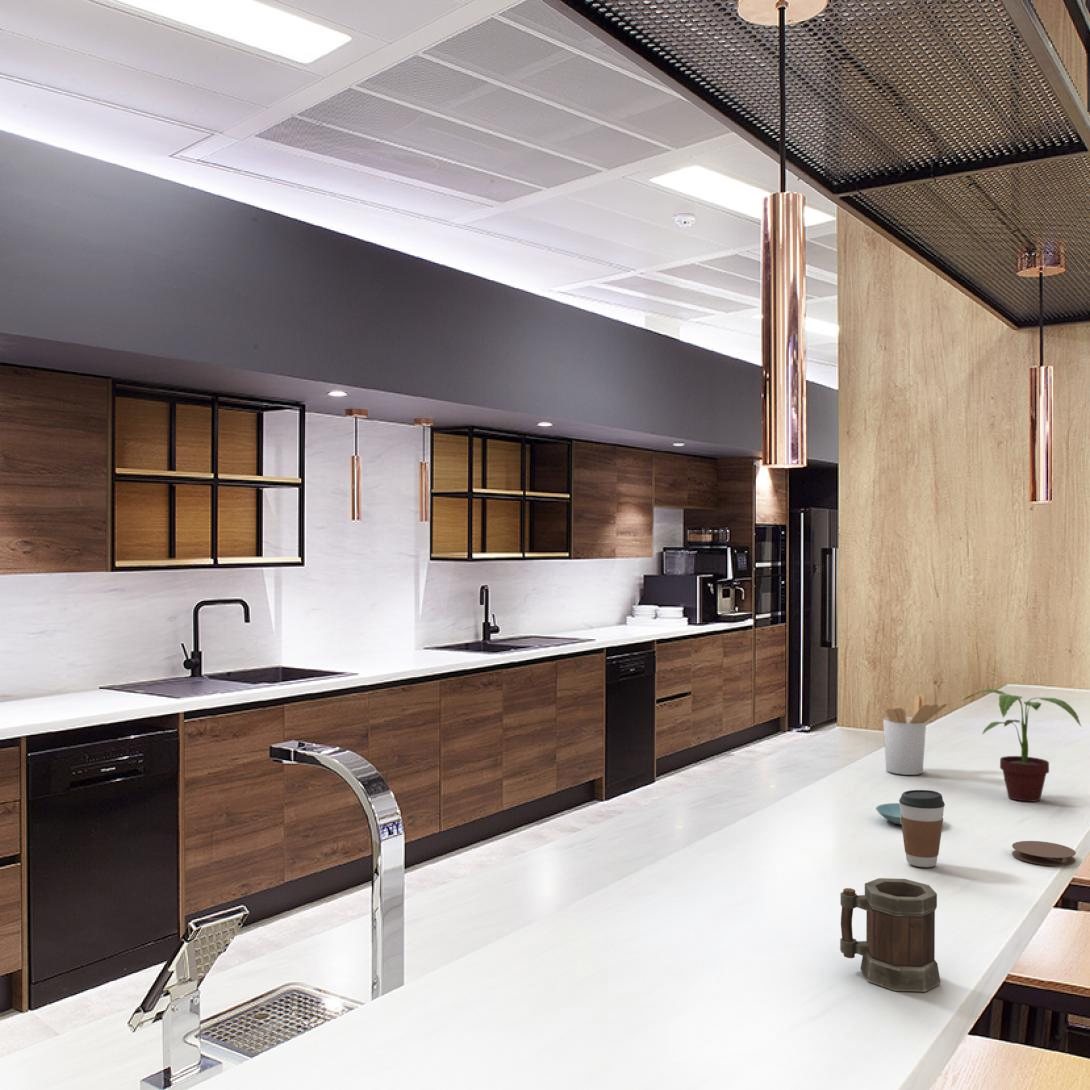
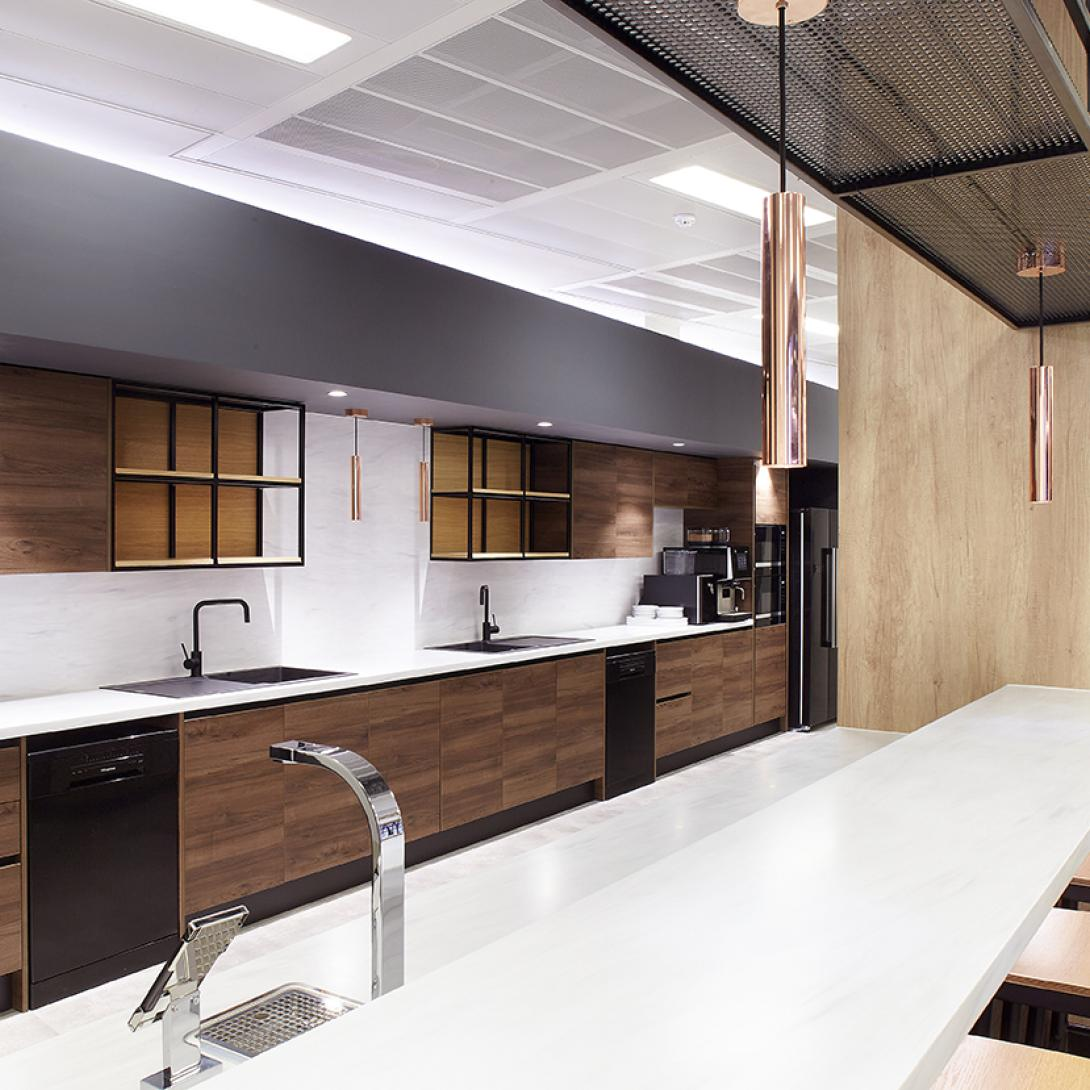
- mug (889, 930)
- coffee cup (921, 828)
- coaster (1043, 852)
- saucer (900, 816)
- potted plant (1020, 744)
- utensil holder (913, 734)
